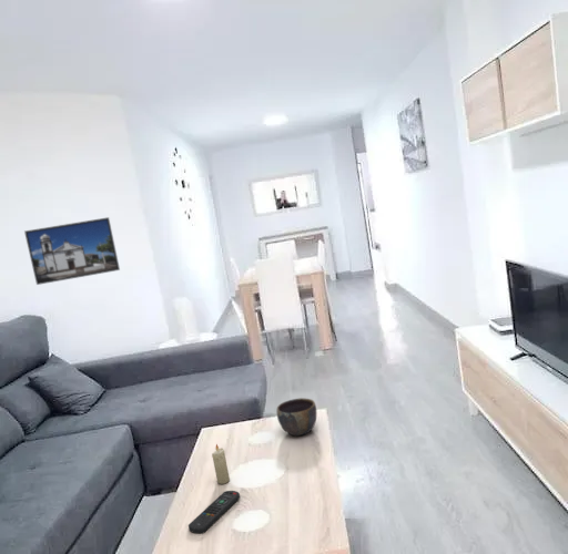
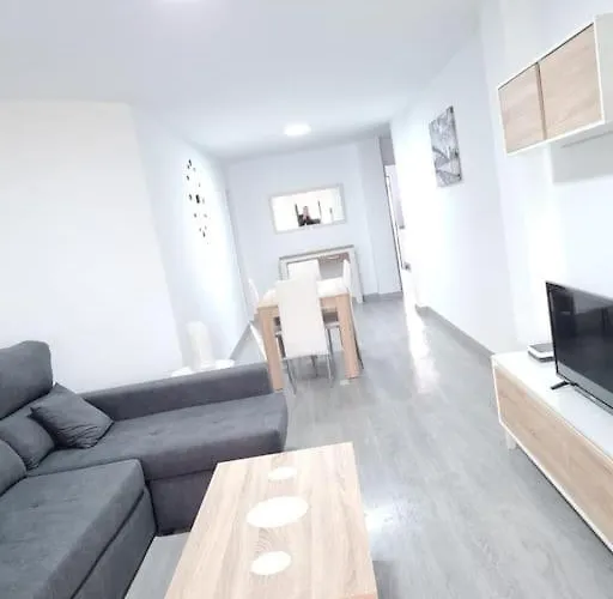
- remote control (214, 510)
- bowl (297, 418)
- candle (220, 462)
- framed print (72, 250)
